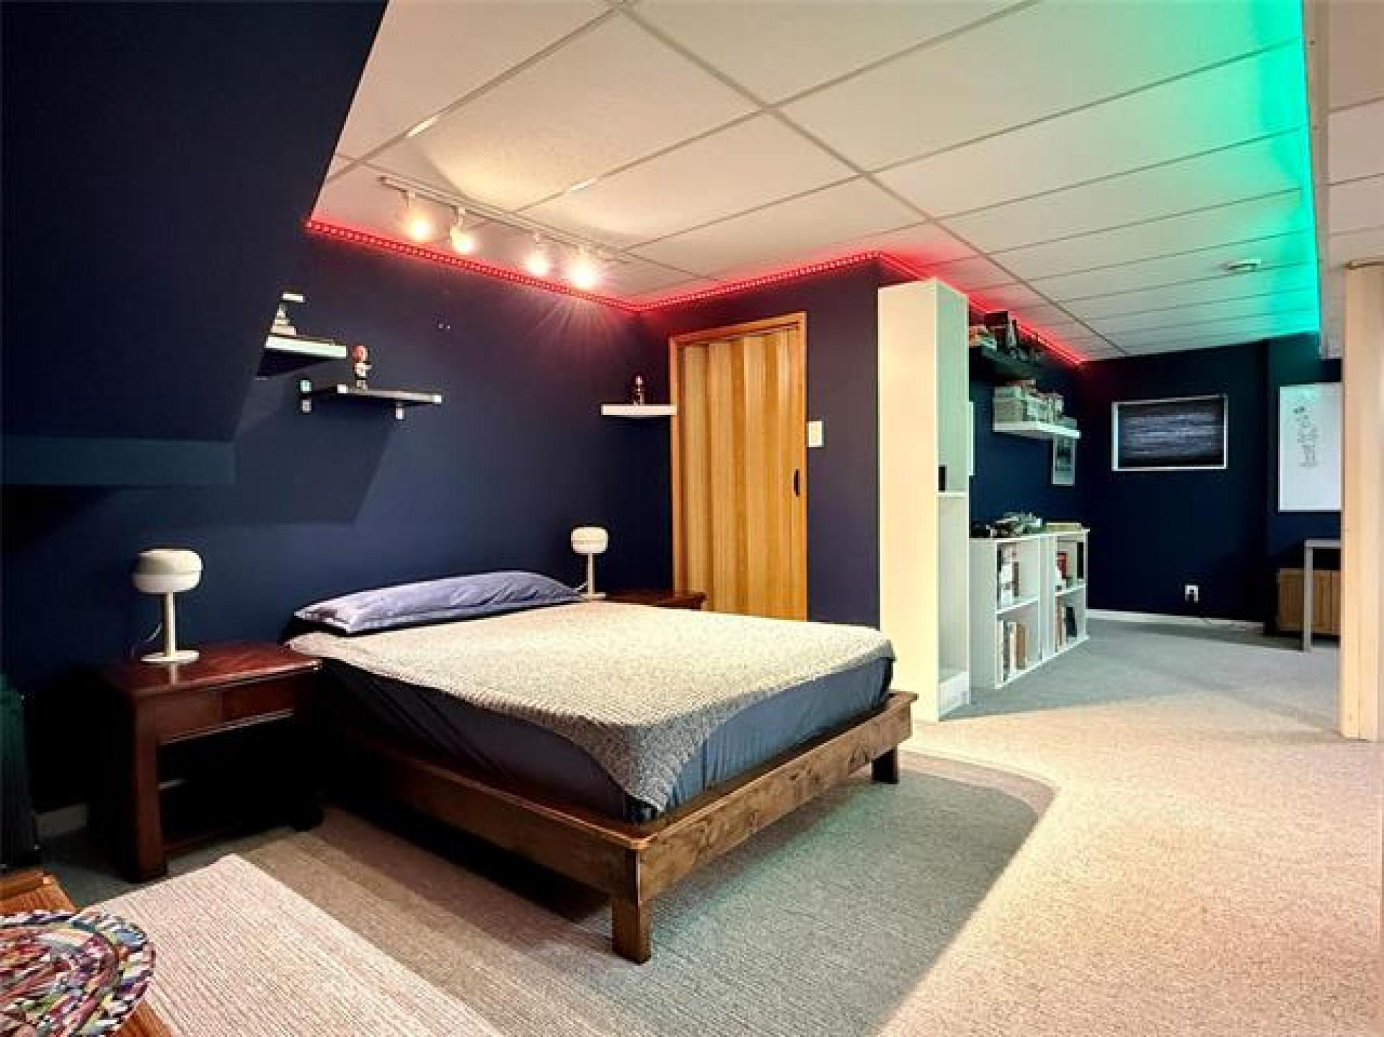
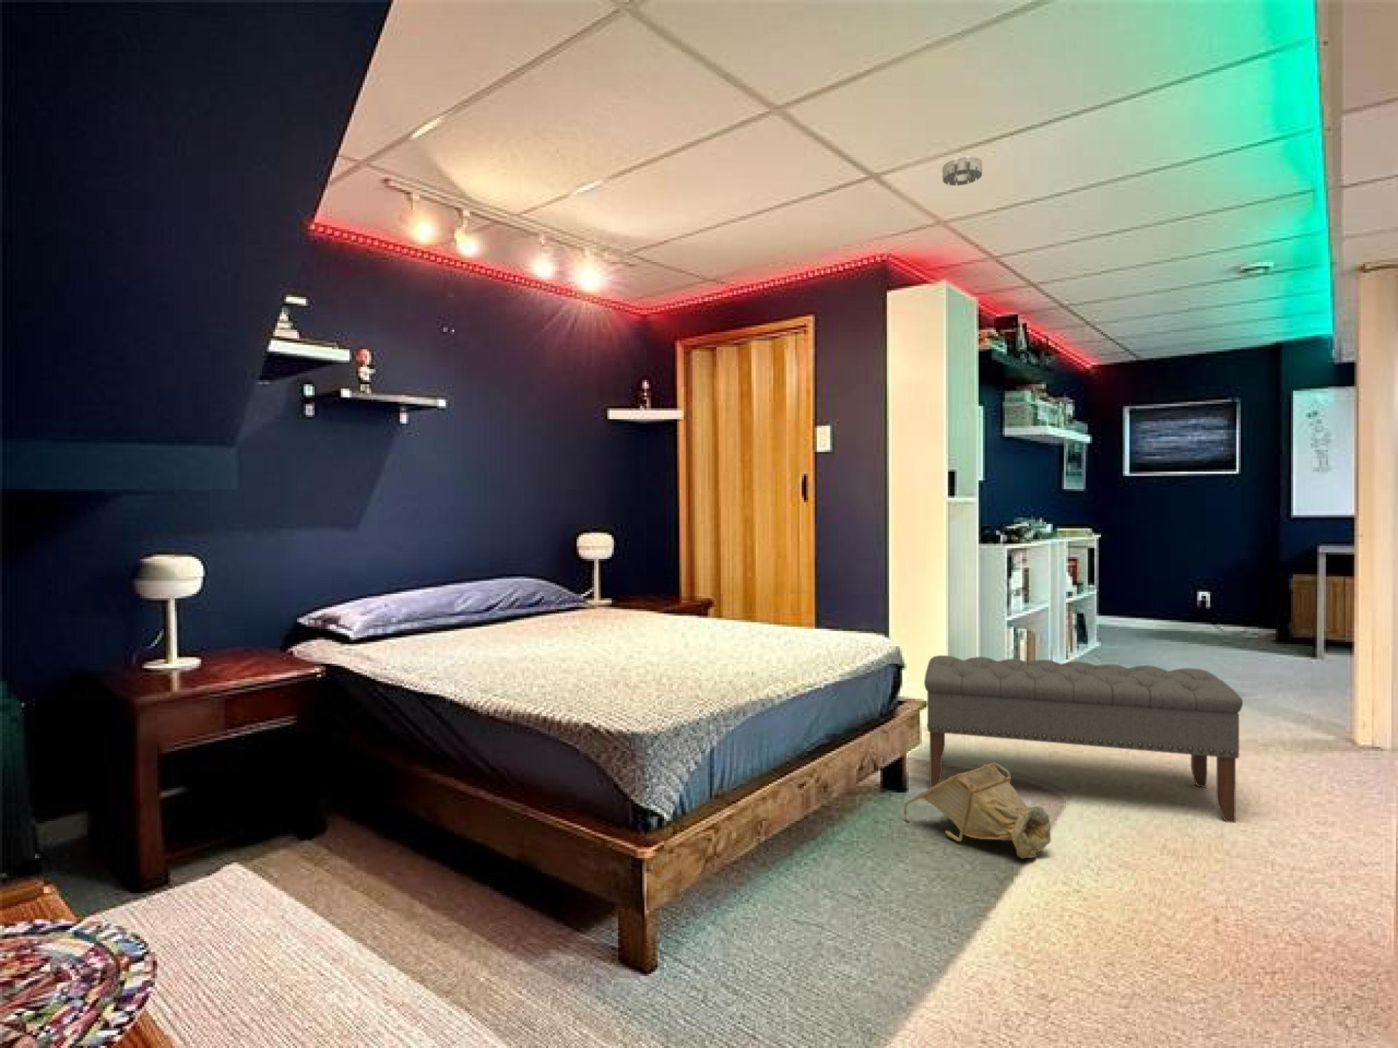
+ bag (975, 801)
+ smoke detector (962, 170)
+ bench (1067, 728)
